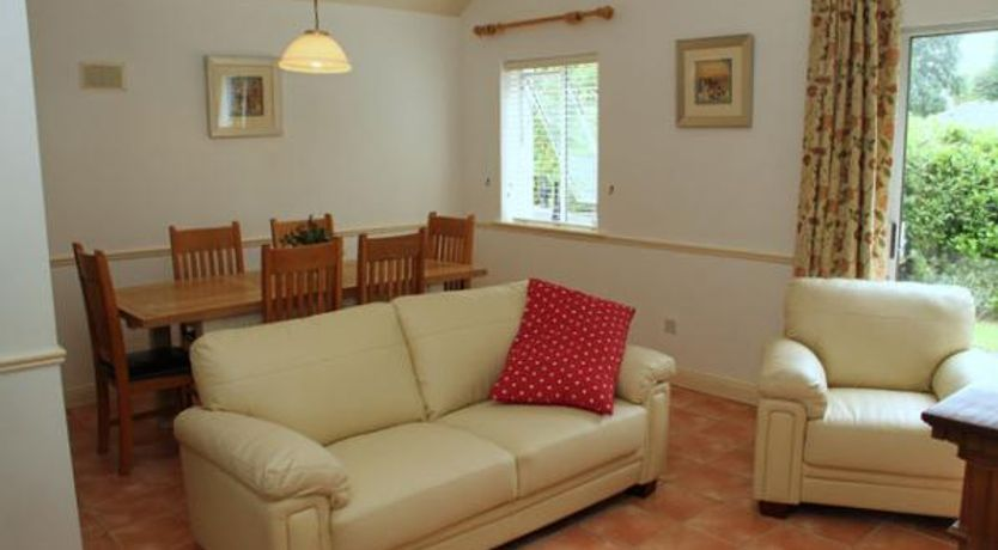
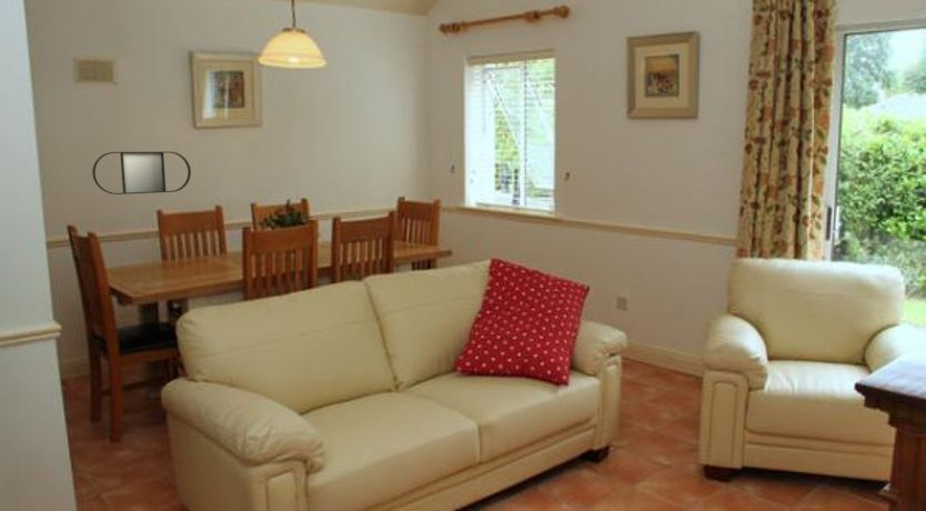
+ home mirror (143, 172)
